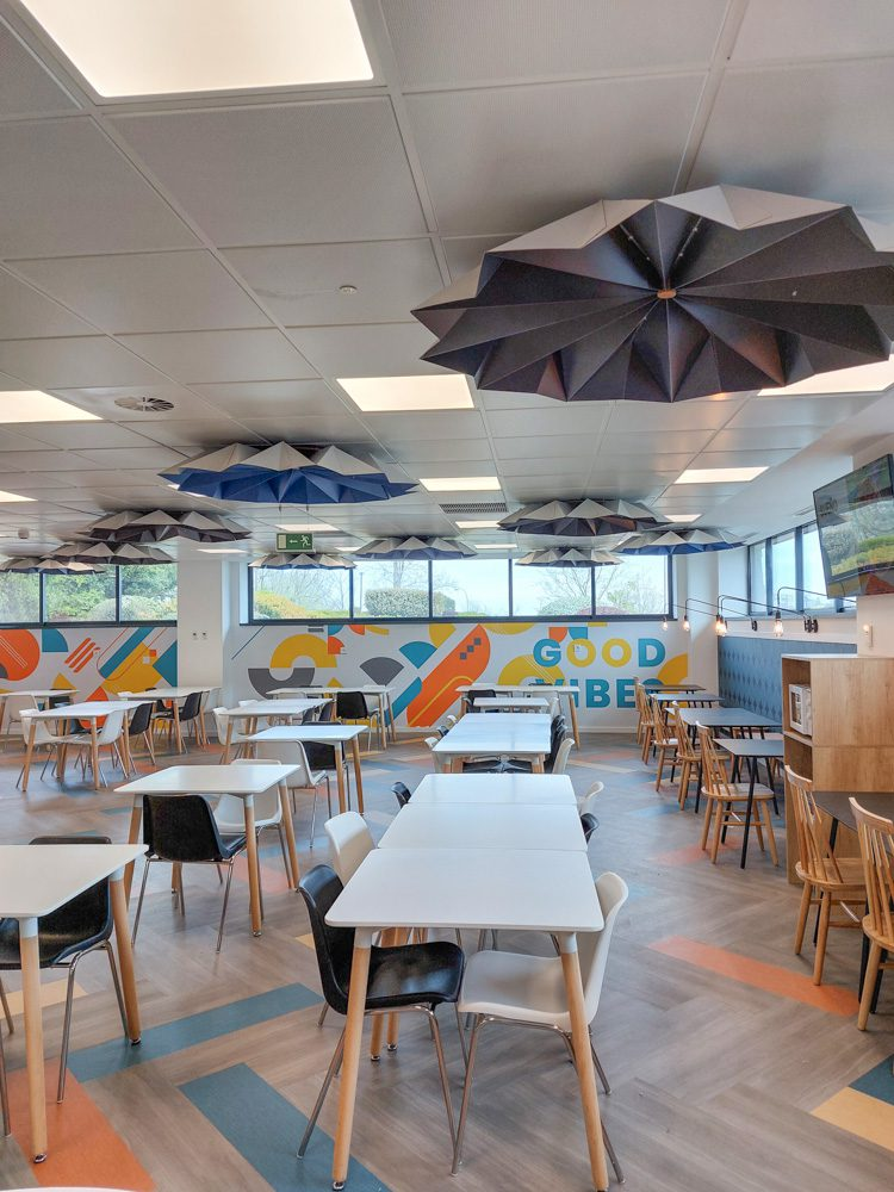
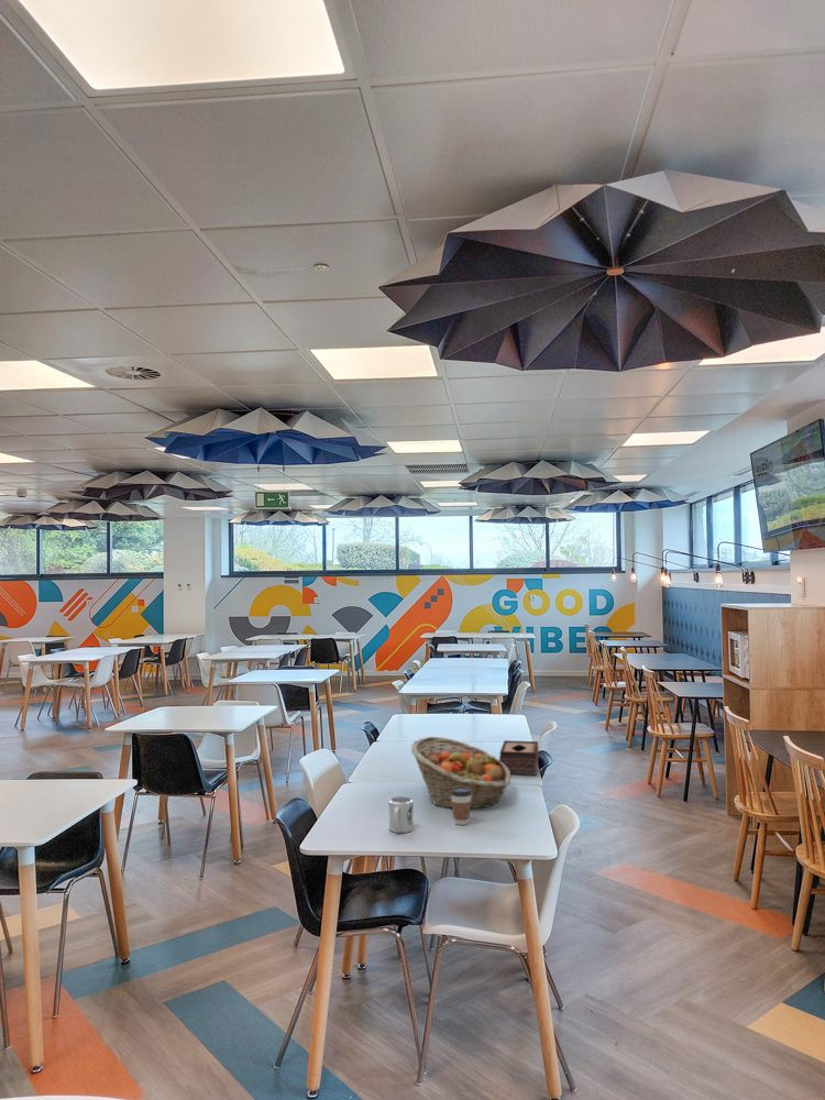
+ coffee cup (461, 805)
+ fruit basket (461, 770)
+ tissue box (519, 757)
+ mug (399, 815)
